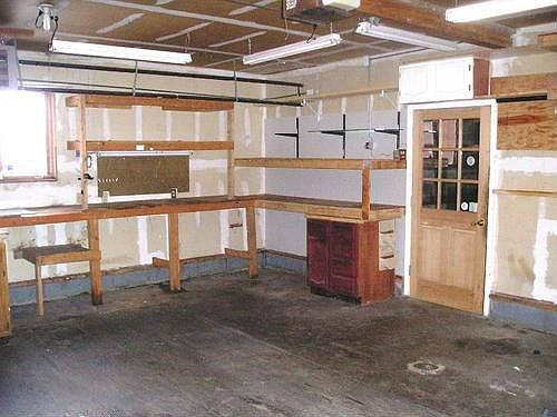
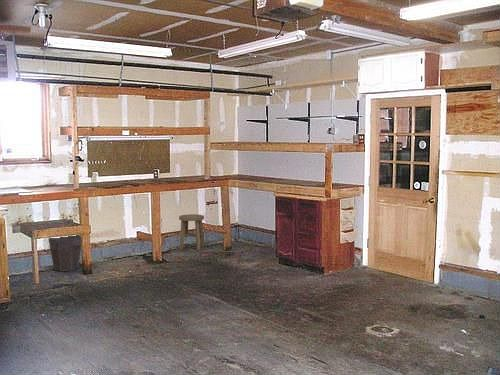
+ stool (191, 233)
+ waste bin (66, 252)
